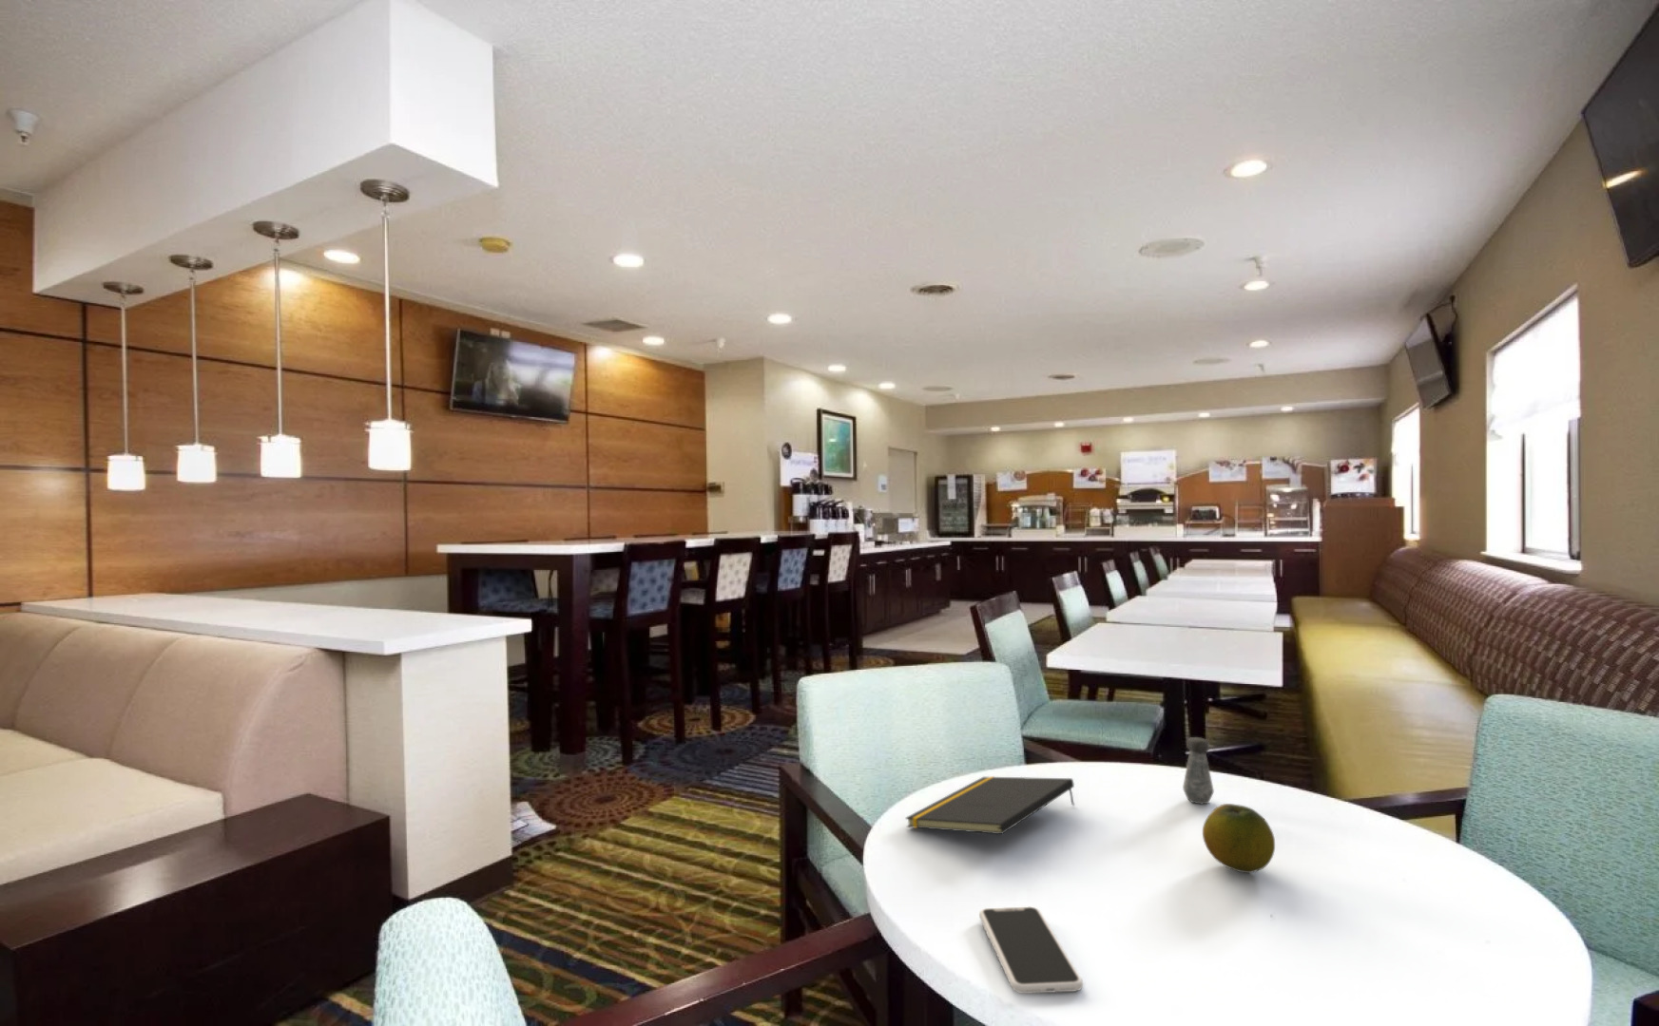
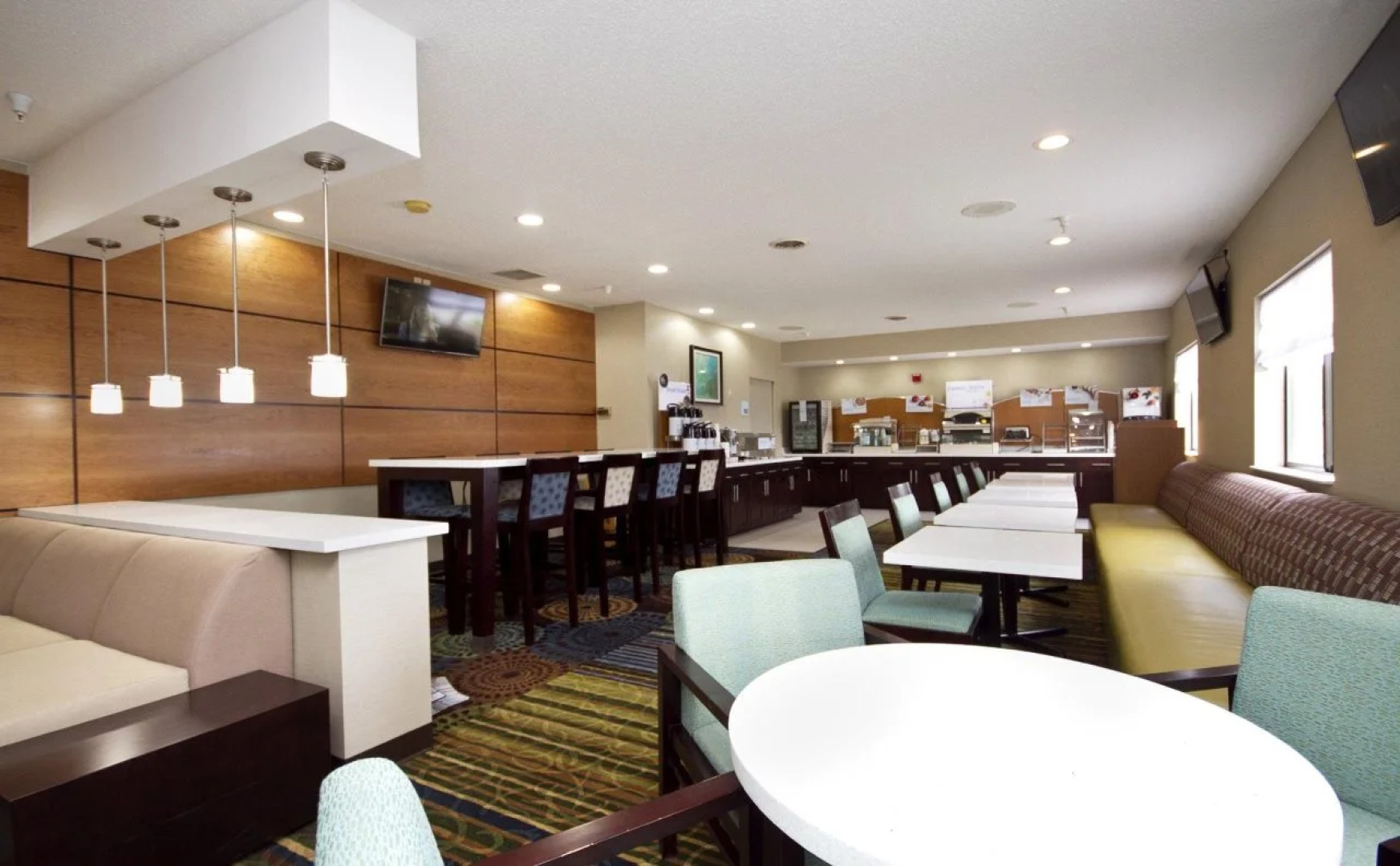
- smartphone (1026, 947)
- salt shaker (1198, 770)
- notepad (992, 802)
- fruit (1238, 836)
